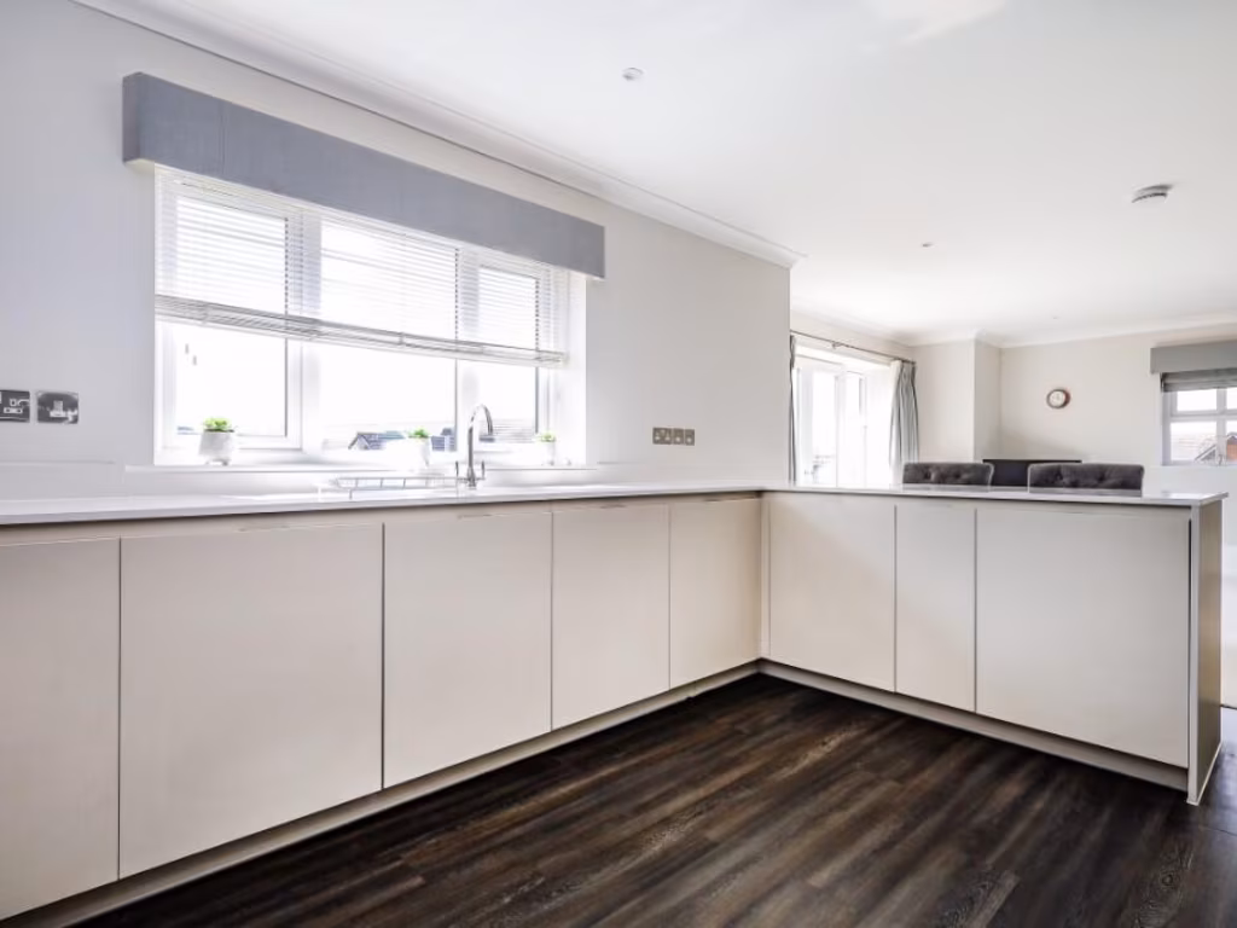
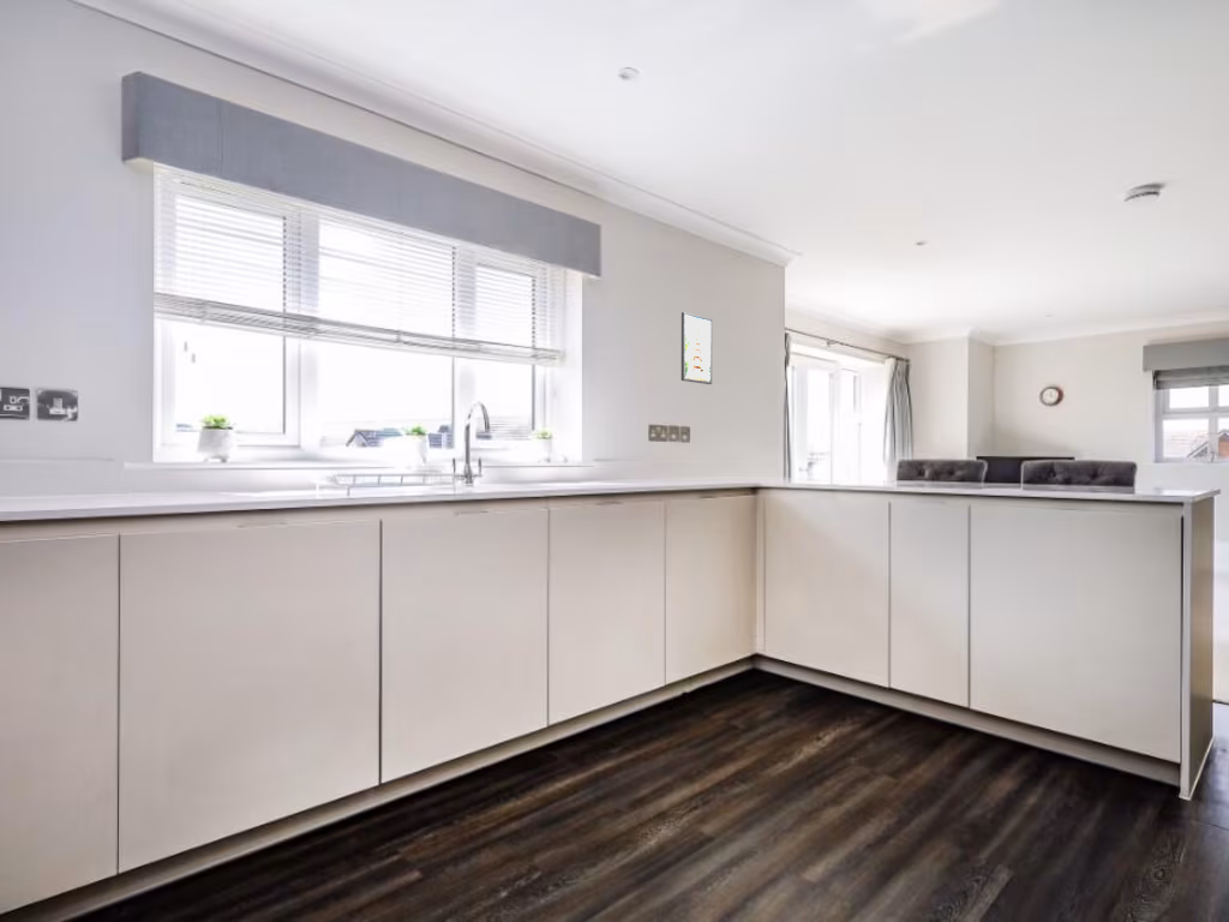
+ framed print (696, 348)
